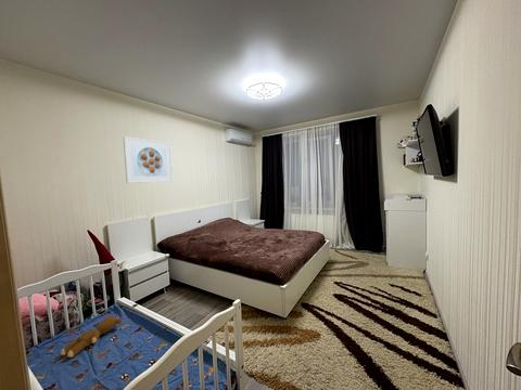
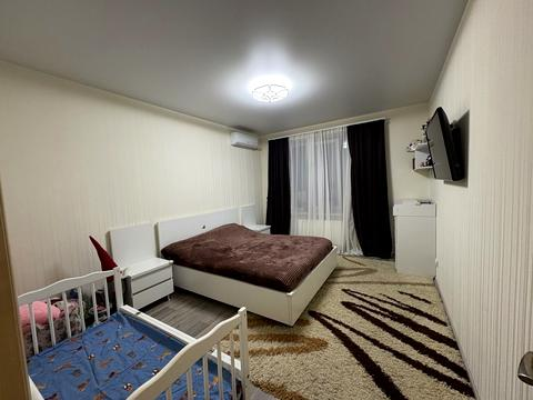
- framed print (150, 161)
- teddy bear (93, 334)
